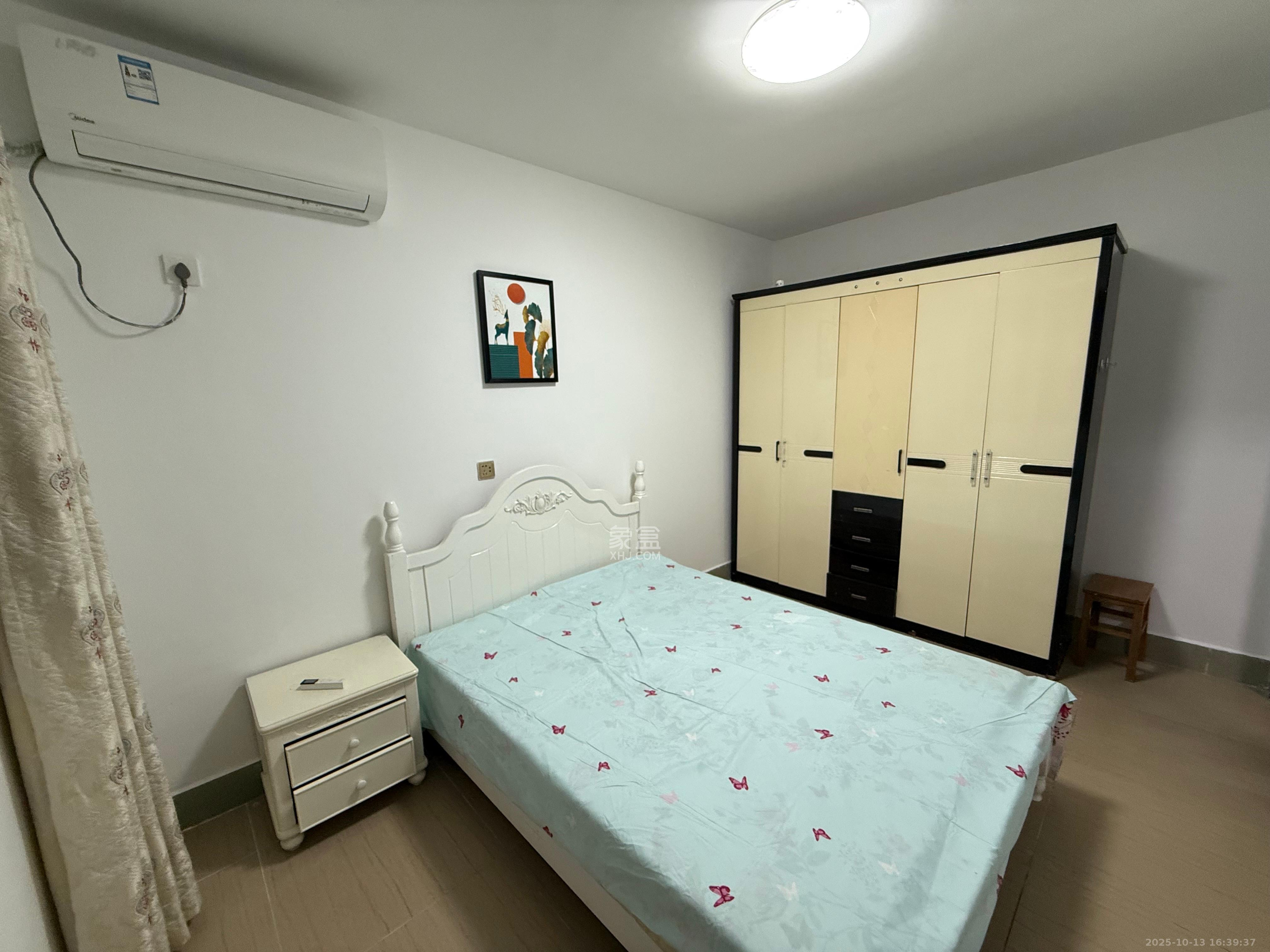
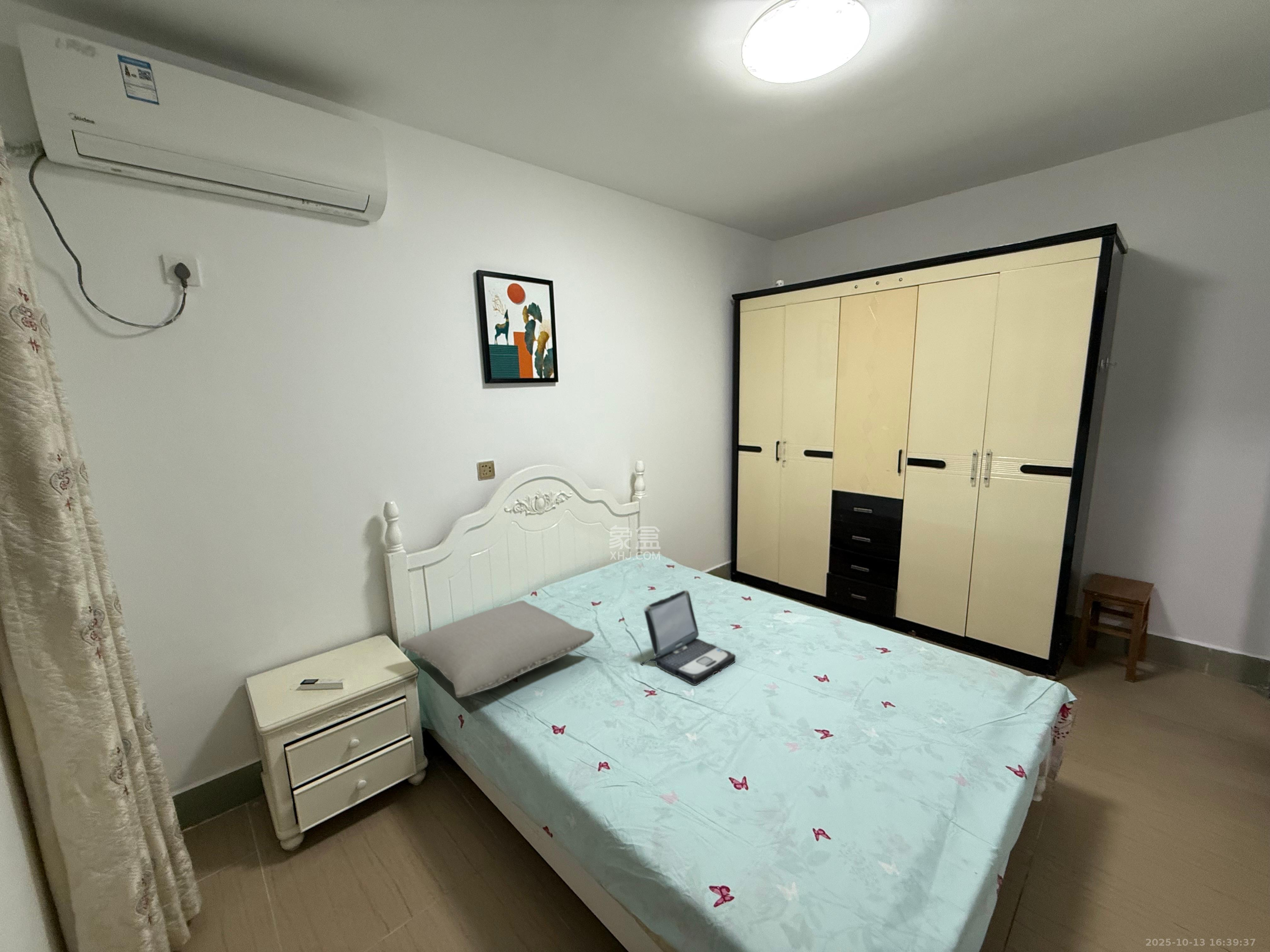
+ laptop (688, 634)
+ pillow (498, 640)
